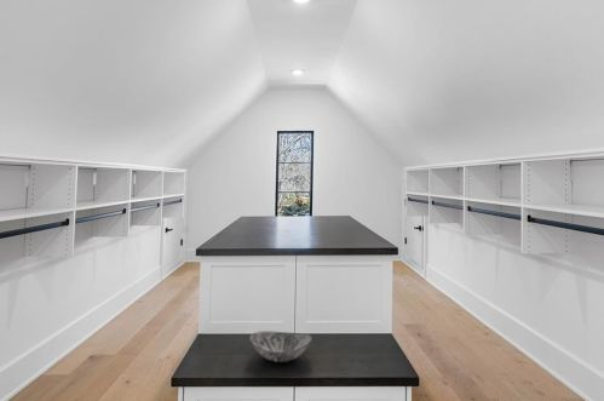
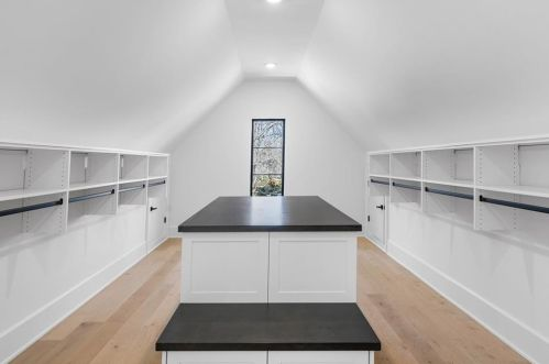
- decorative bowl (280, 346)
